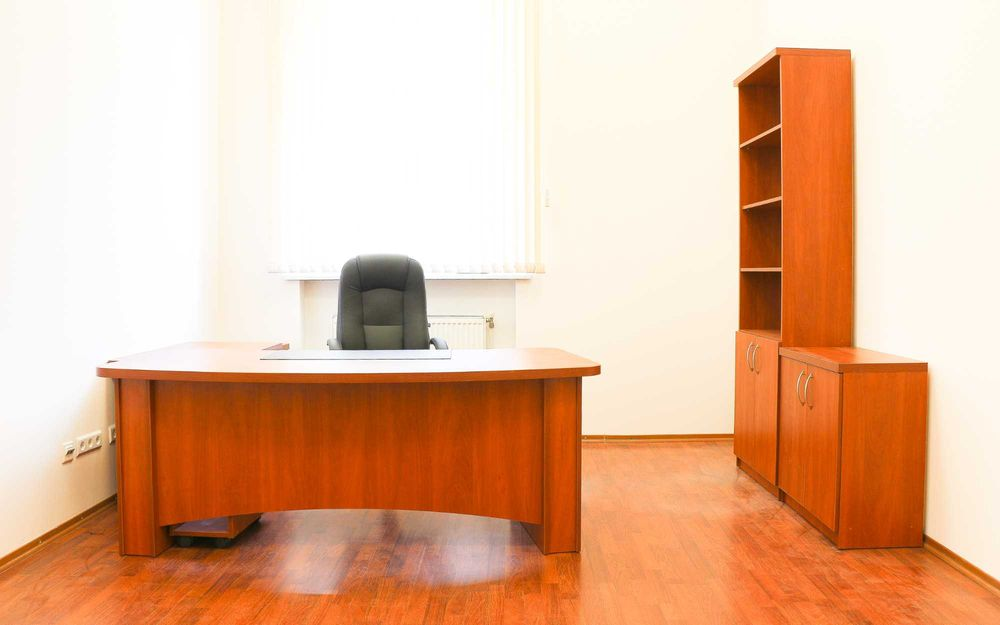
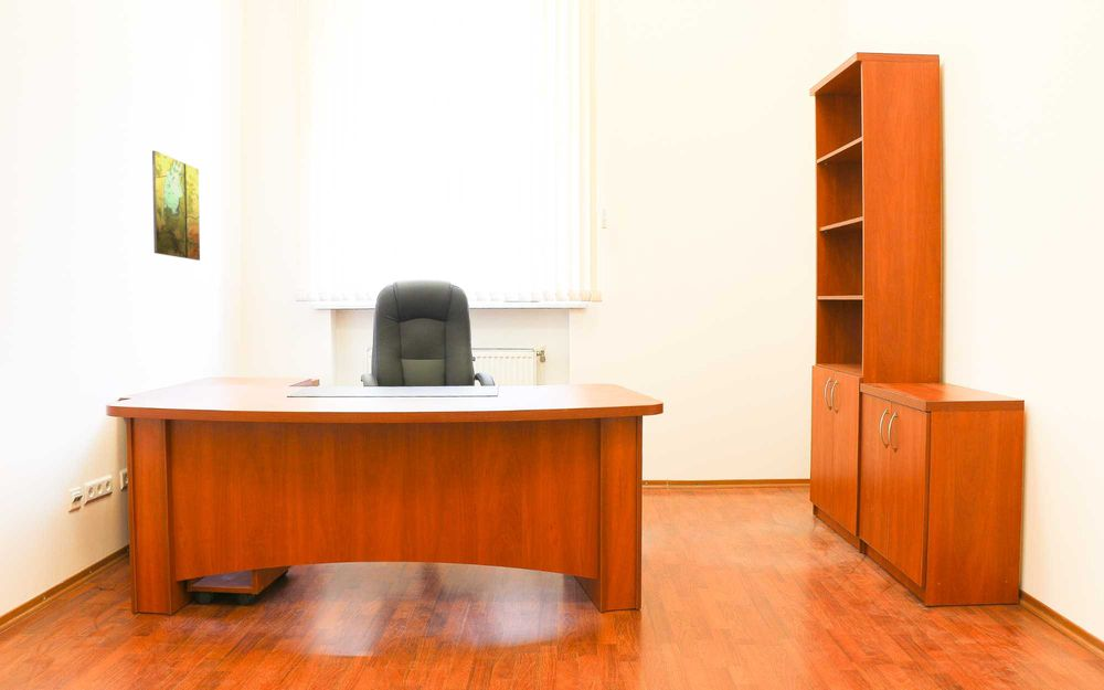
+ map (177, 209)
